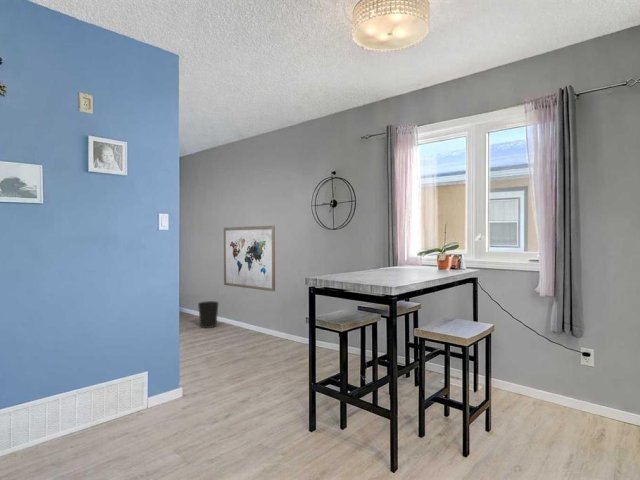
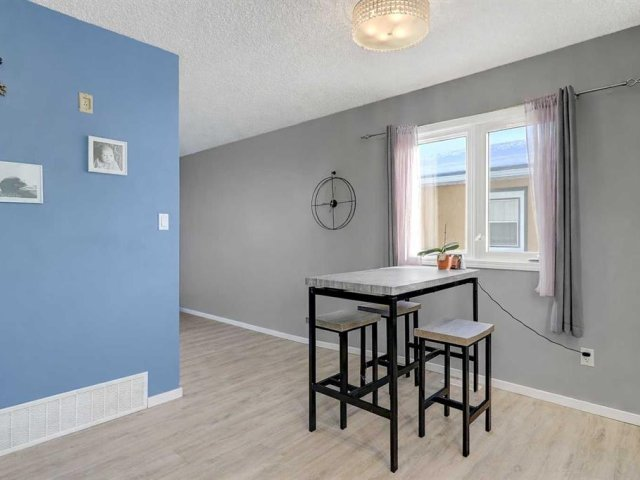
- wall art (247, 257)
- wastebasket (208, 314)
